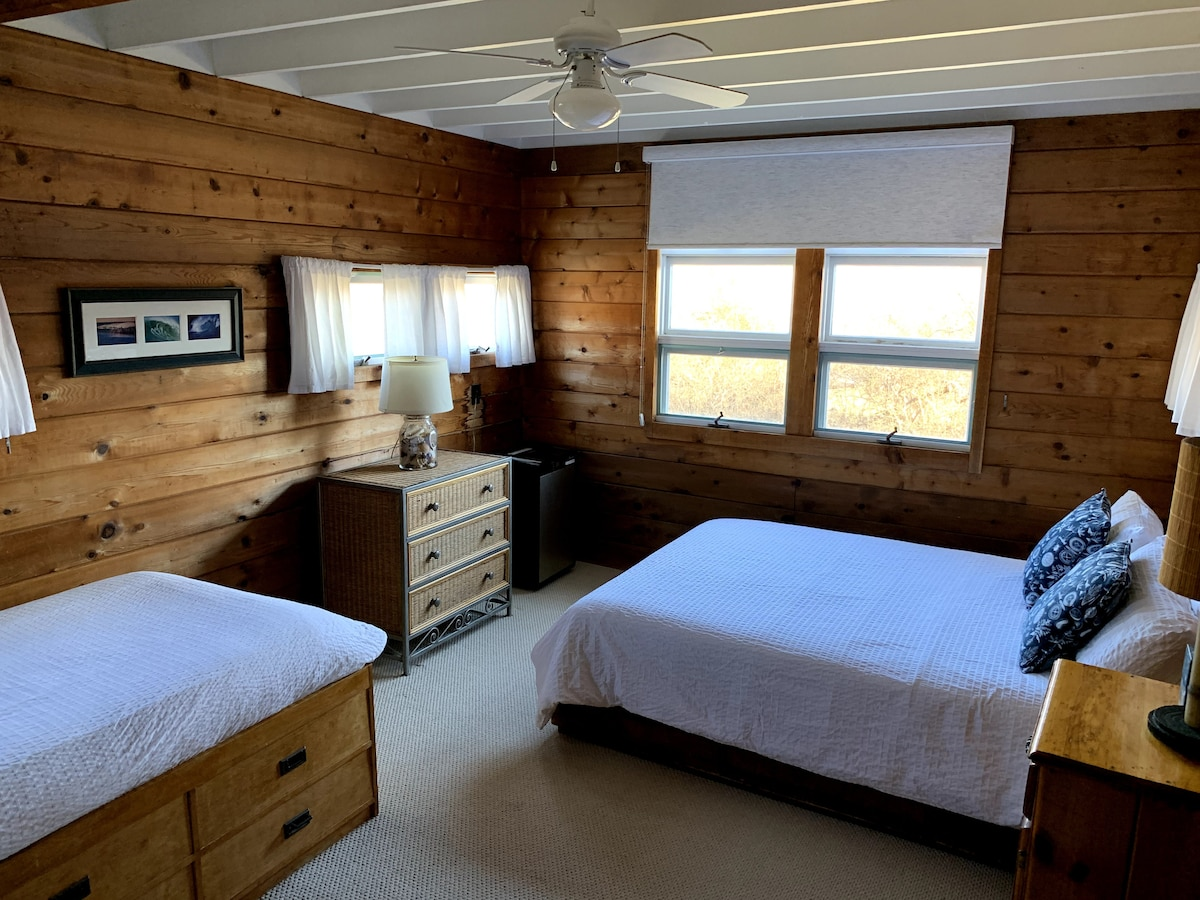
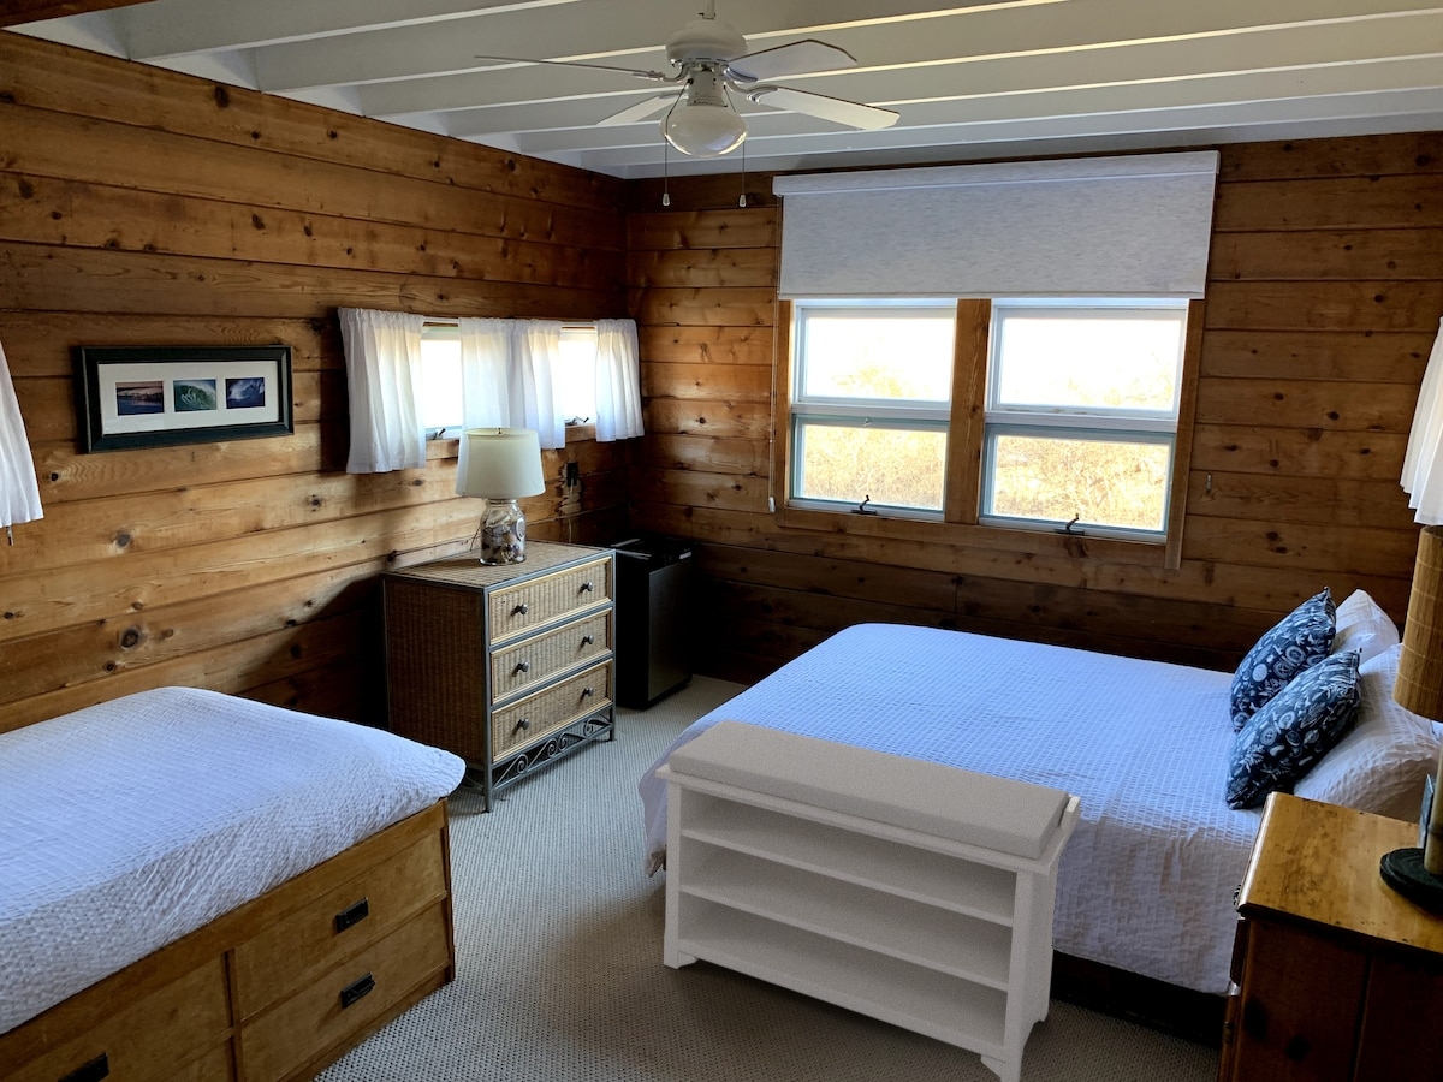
+ bench (856, 881)
